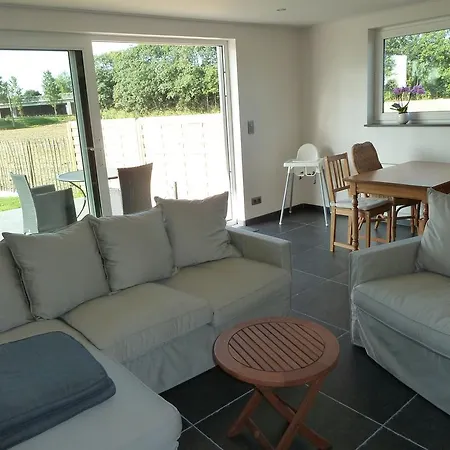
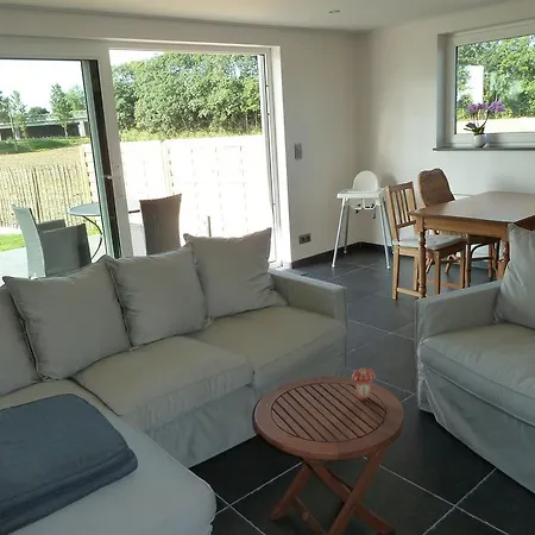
+ anatomical model (364, 383)
